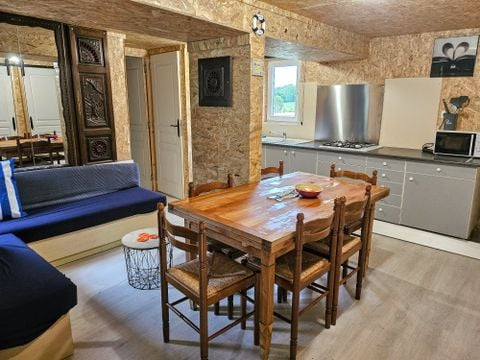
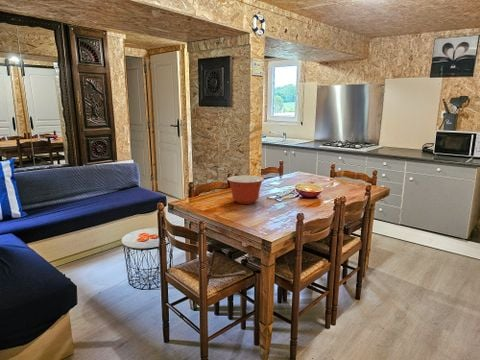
+ mixing bowl (245, 190)
